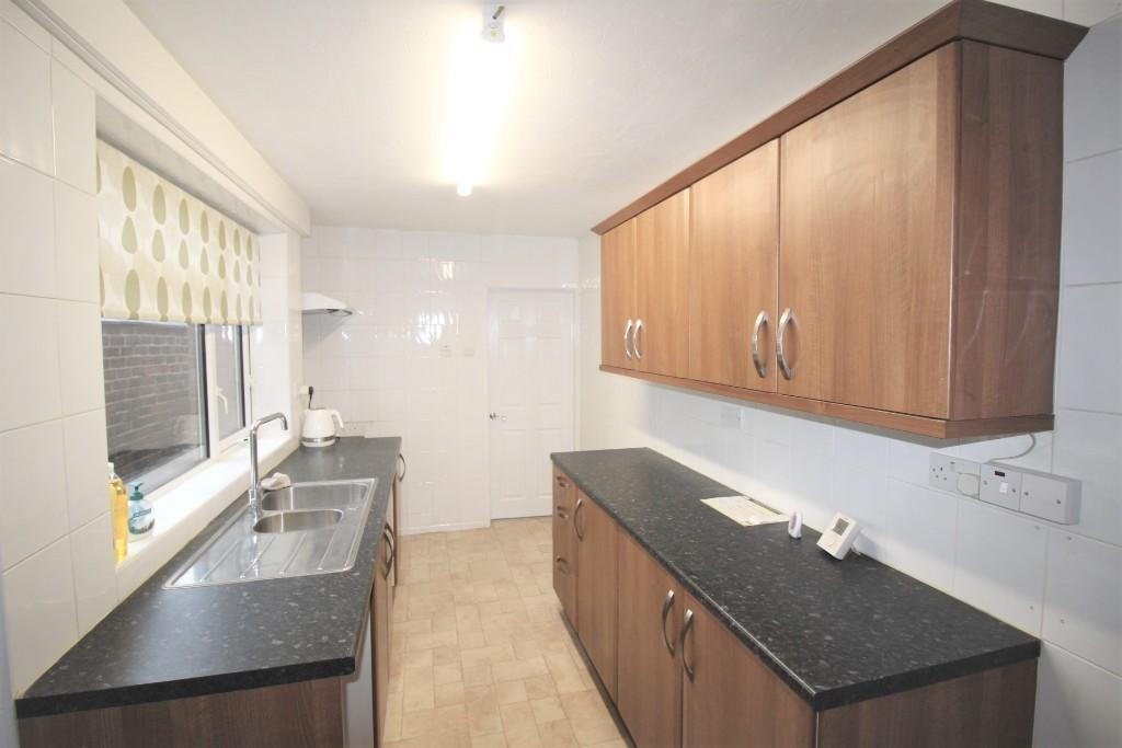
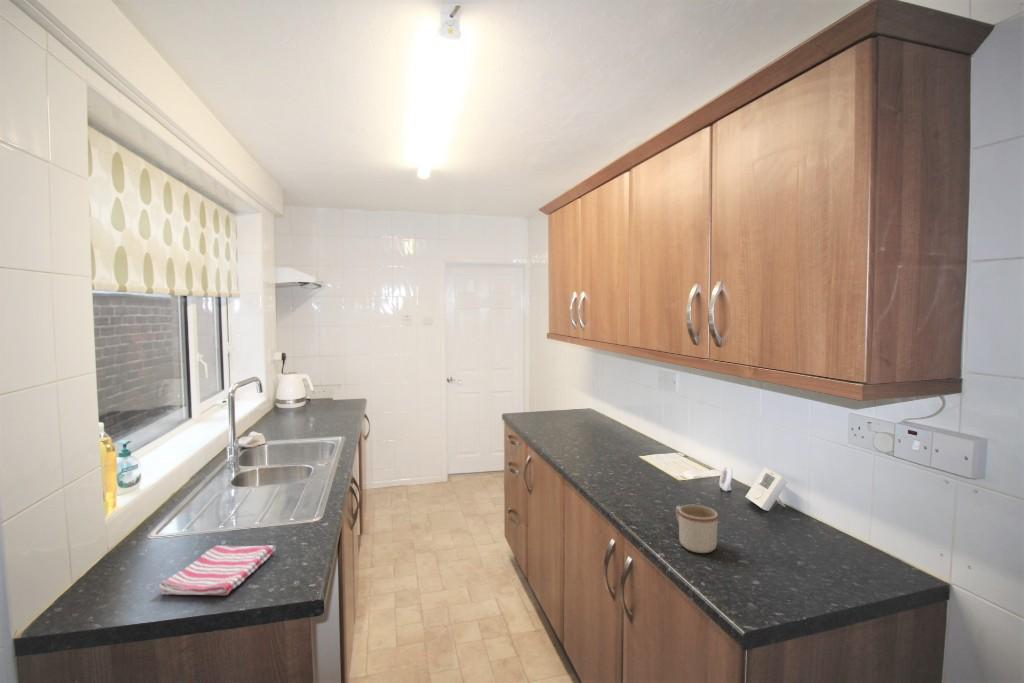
+ mug (693, 526)
+ dish towel (222, 565)
